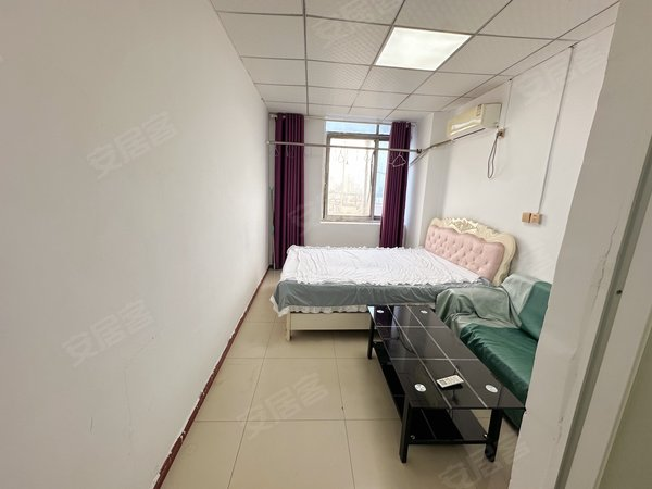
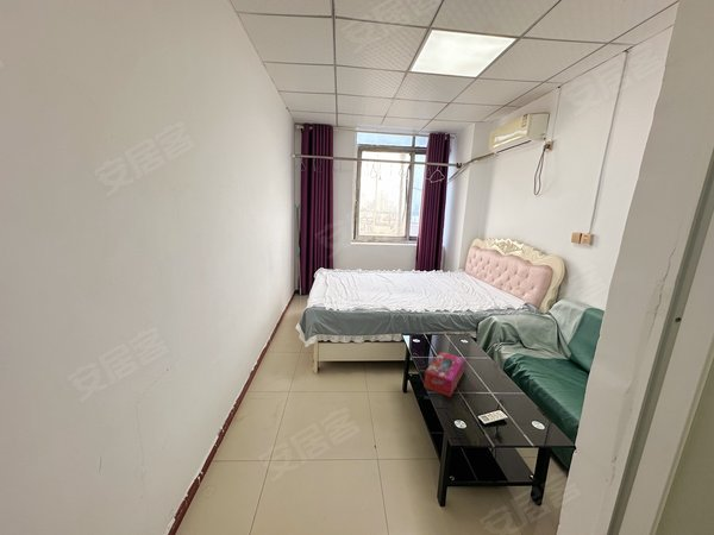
+ tissue box (445, 372)
